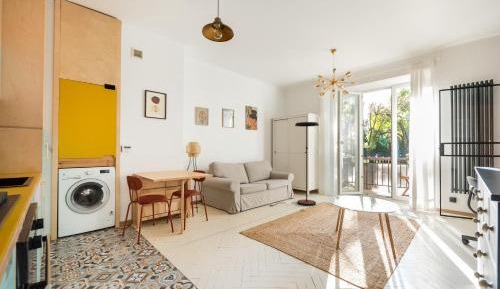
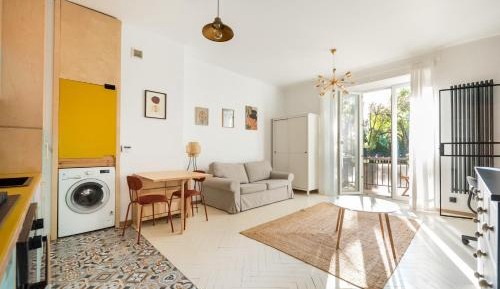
- floor lamp (306, 163)
